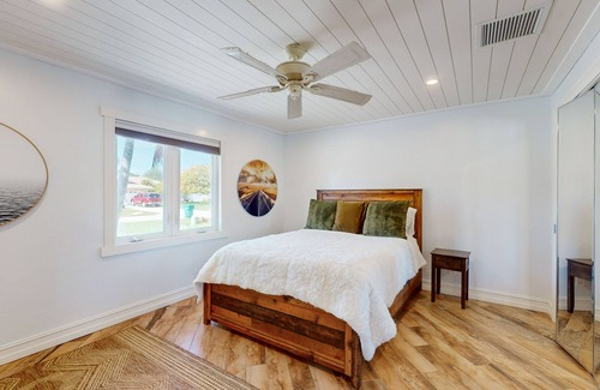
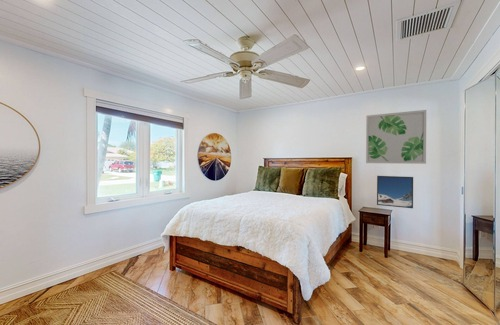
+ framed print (394, 191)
+ wall art (394, 138)
